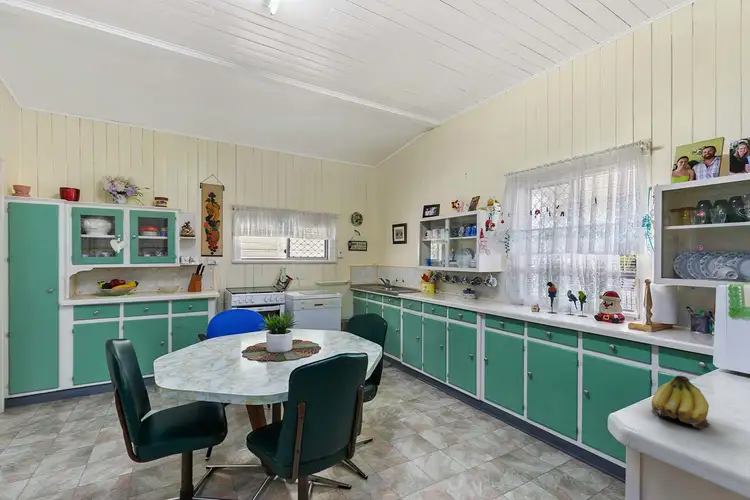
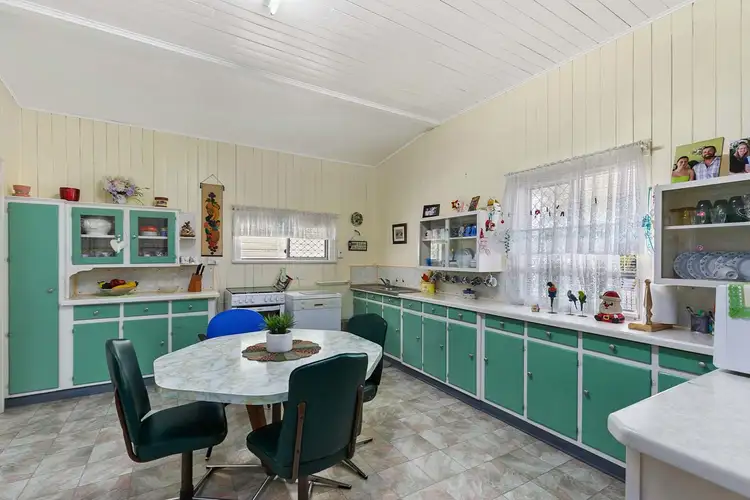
- fruit (678, 399)
